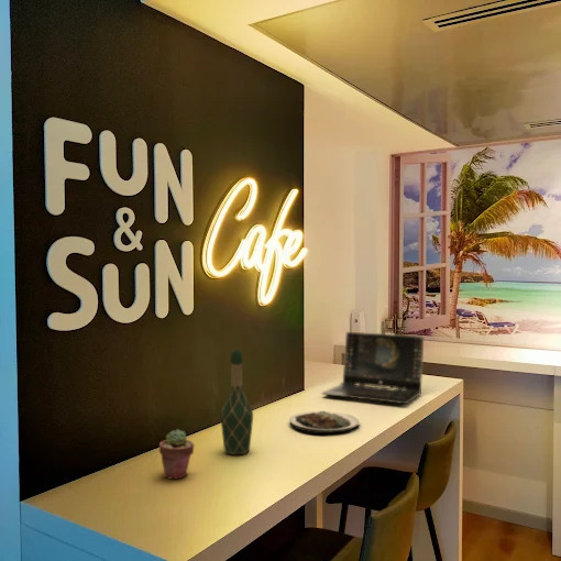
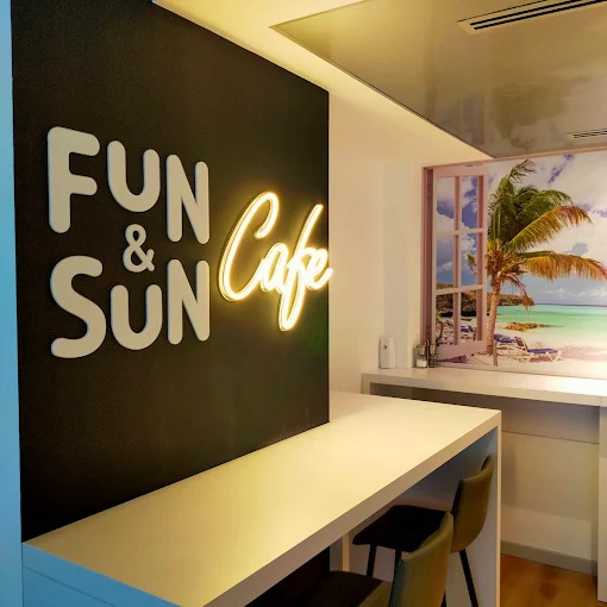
- laptop (373, 365)
- wine bottle (237, 400)
- potted succulent (176, 452)
- plate (323, 419)
